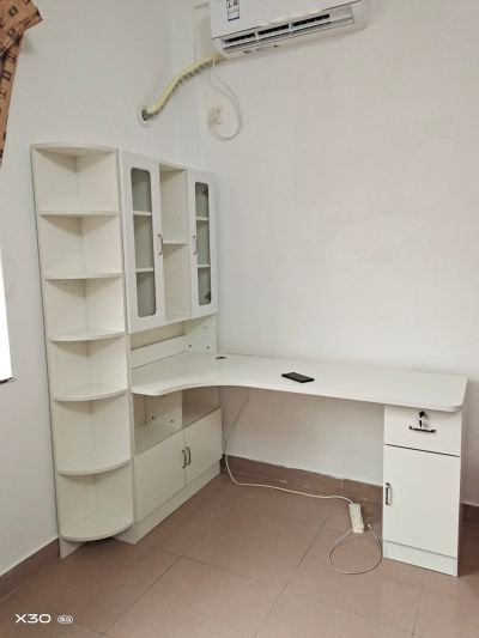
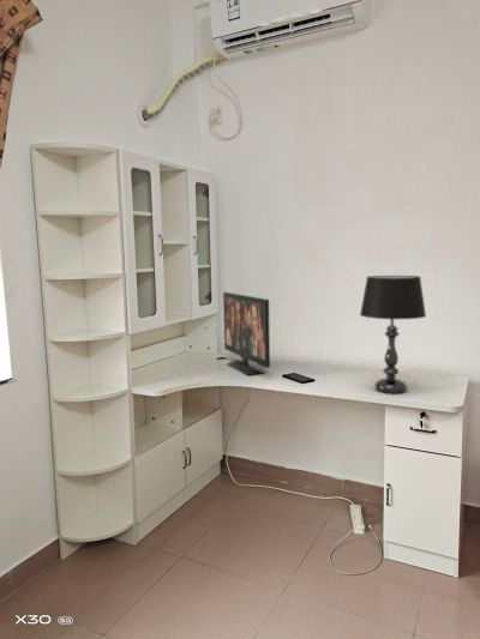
+ flat panel tv (244, 332)
+ table lamp (391, 333)
